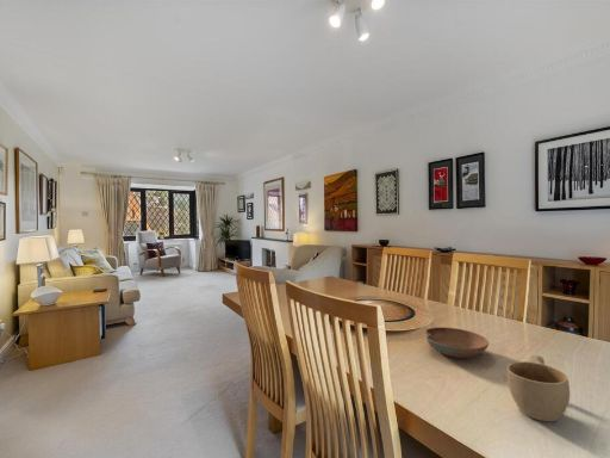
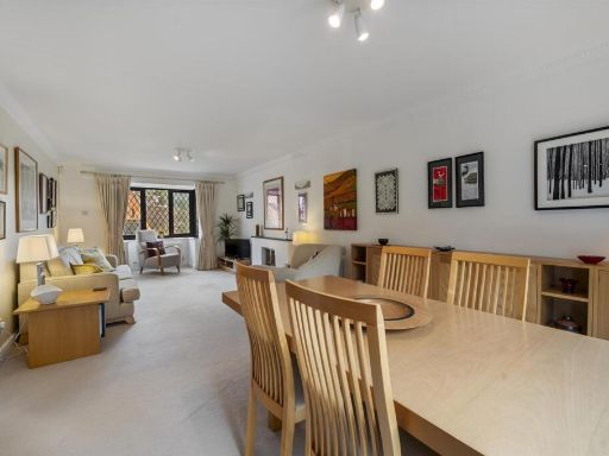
- cup (539, 386)
- bowl (454, 344)
